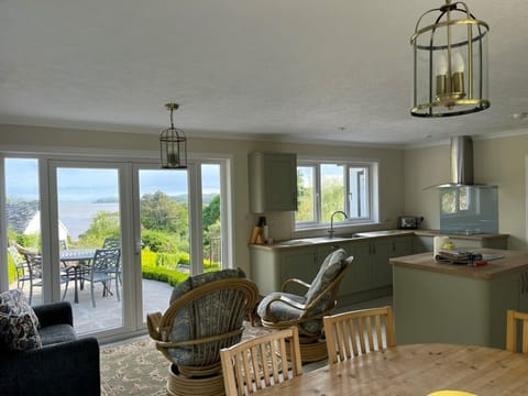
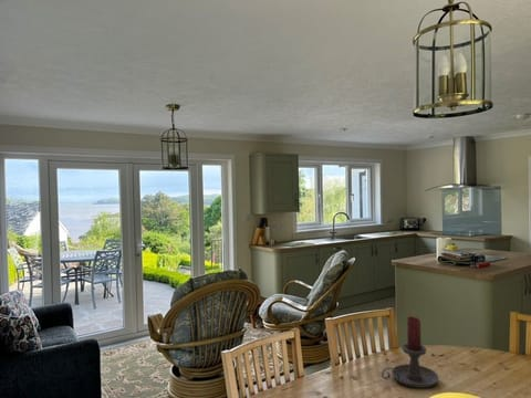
+ candle holder (408, 348)
